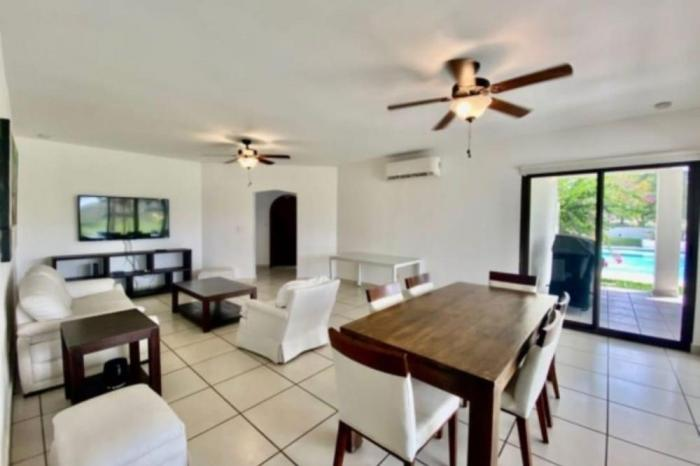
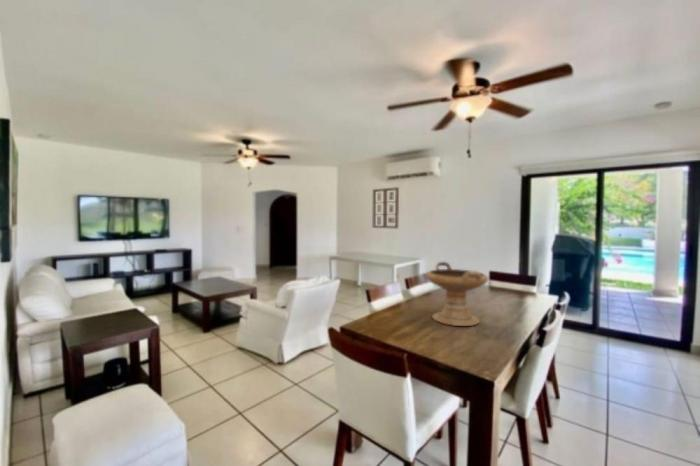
+ picture frame (385, 208)
+ decorative bowl (456, 292)
